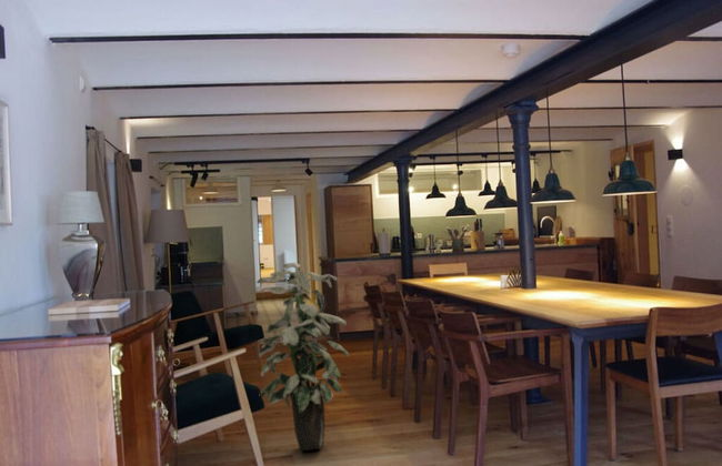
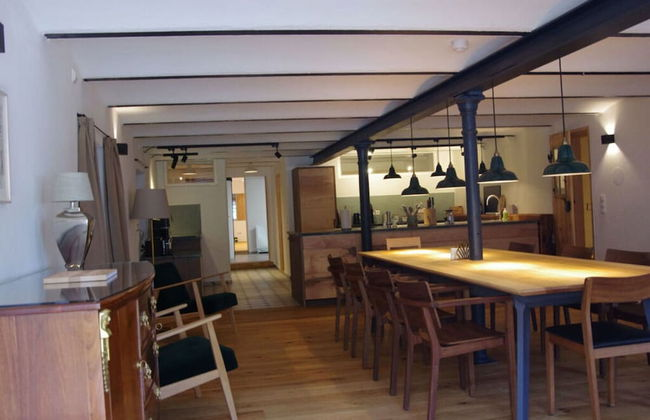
- indoor plant (300, 354)
